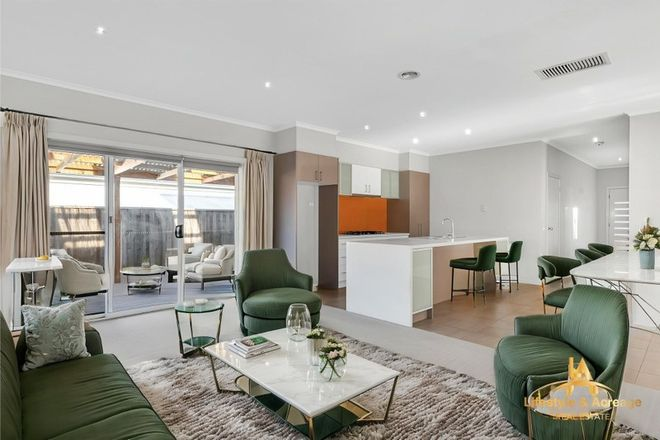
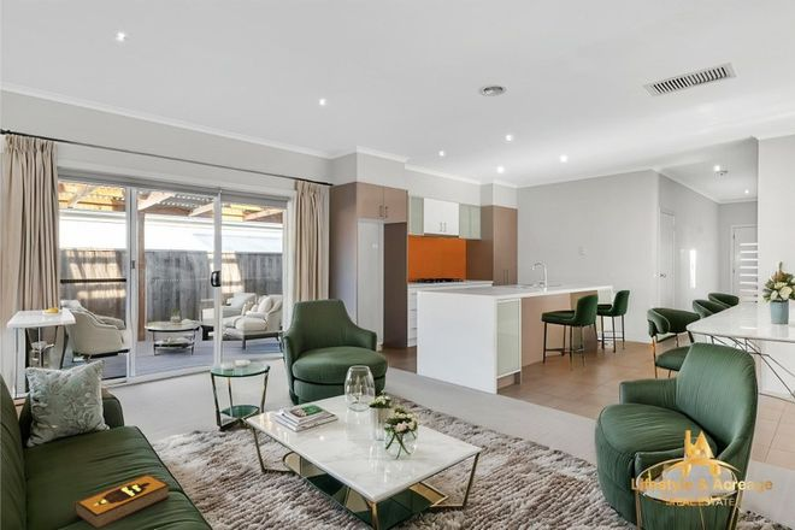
+ hardback book (123, 497)
